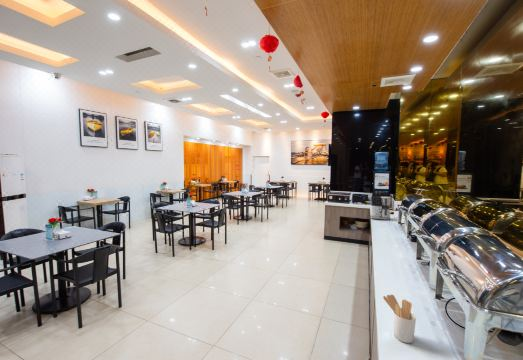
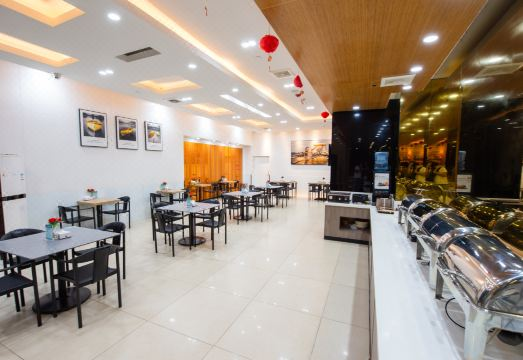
- coffee maker (379, 208)
- utensil holder (399, 316)
